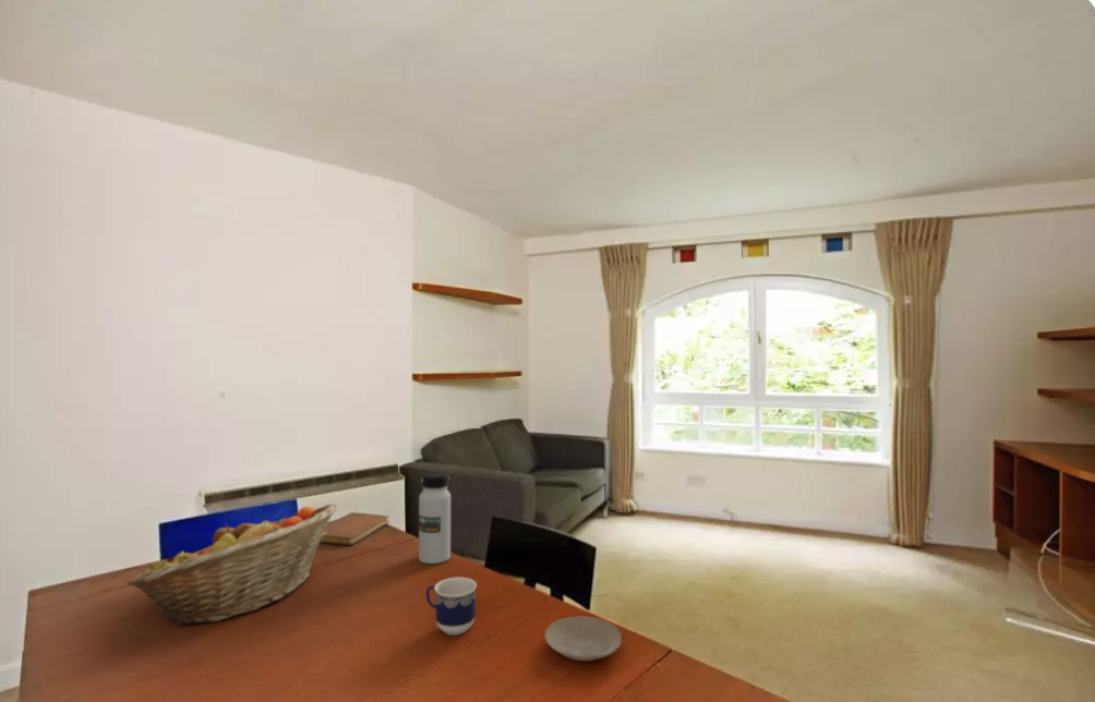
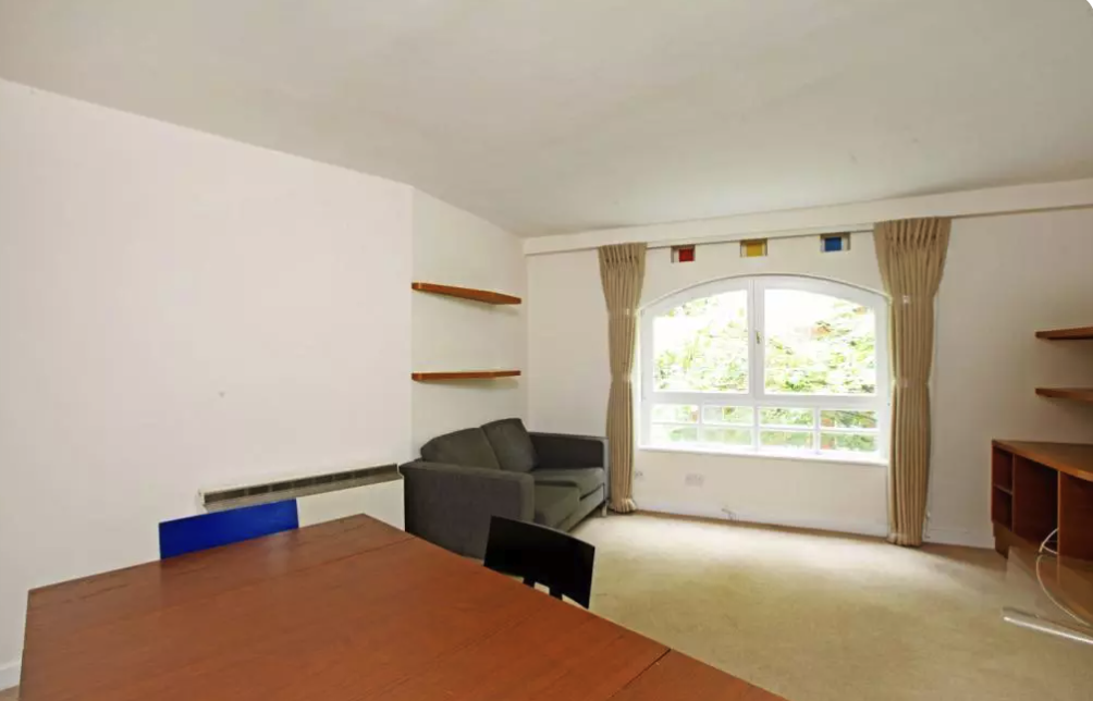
- plate (582, 641)
- notebook (350, 526)
- fruit basket (245, 554)
- cup (449, 606)
- water bottle (434, 516)
